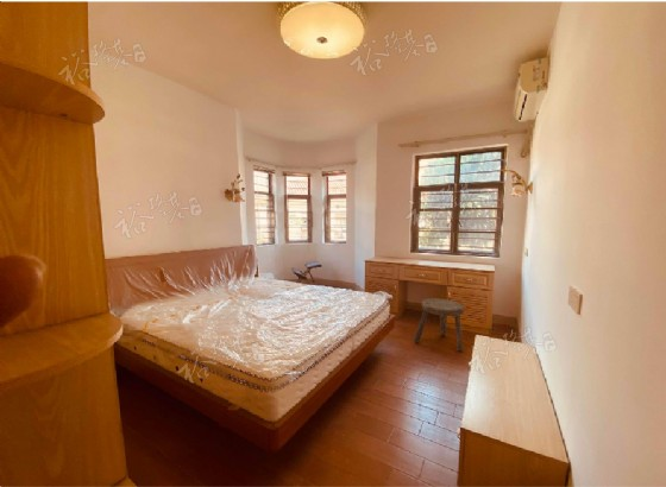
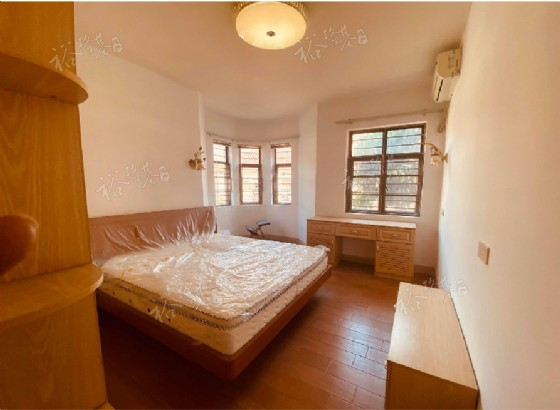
- stool (440, 322)
